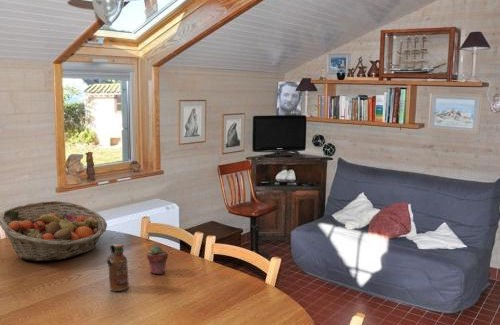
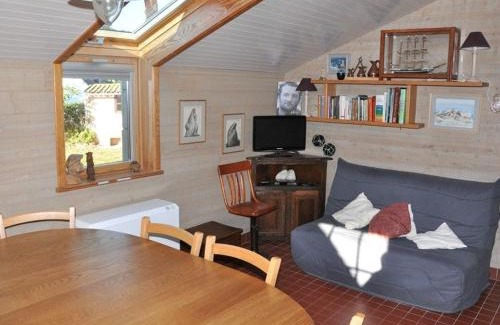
- fruit basket (54, 229)
- drink bottle (118, 266)
- potted succulent (157, 258)
